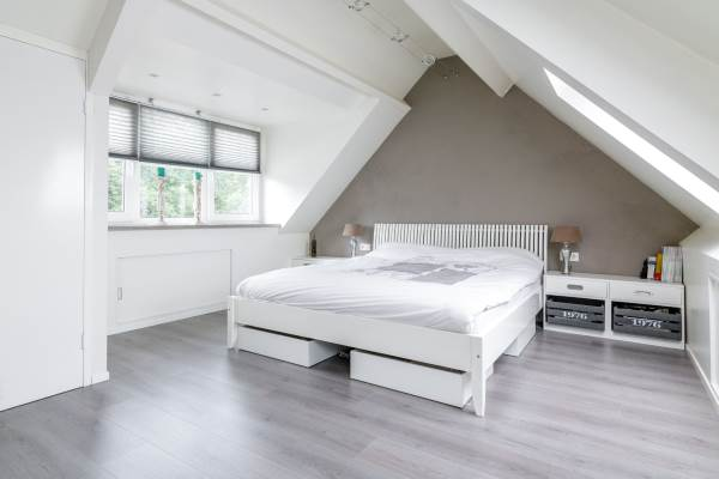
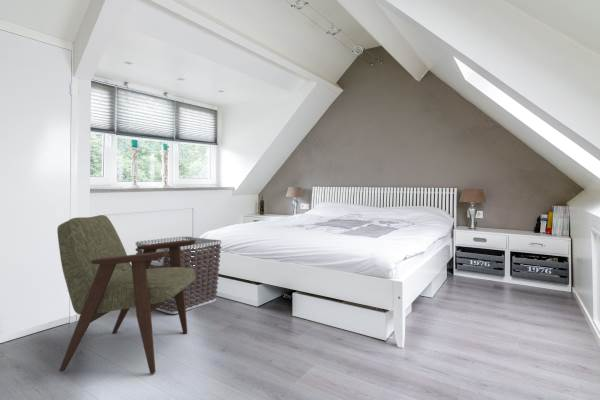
+ armchair (131, 284)
+ clothes hamper (182, 266)
